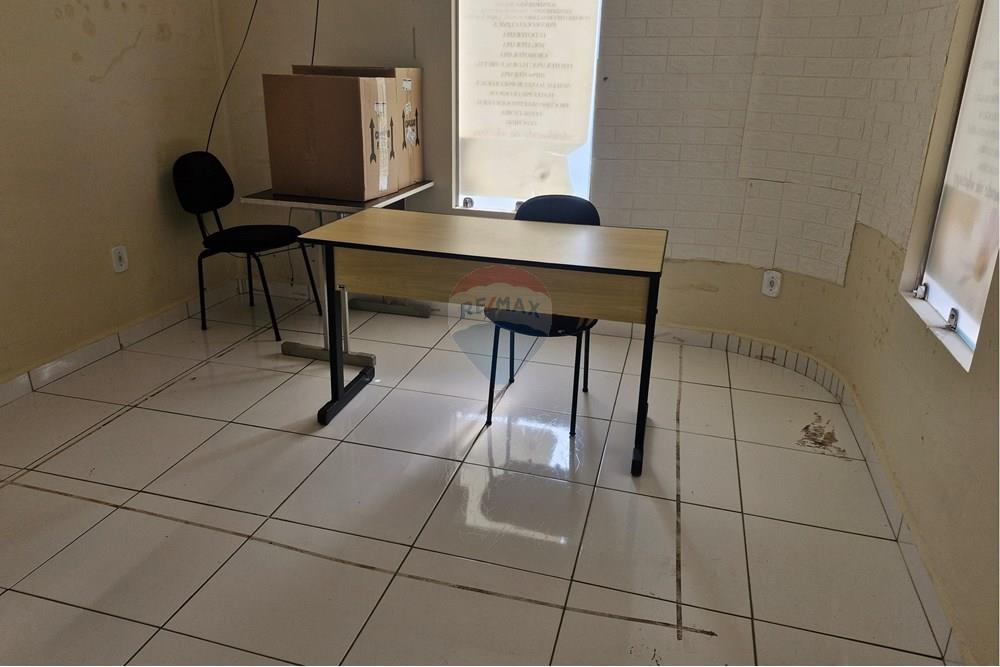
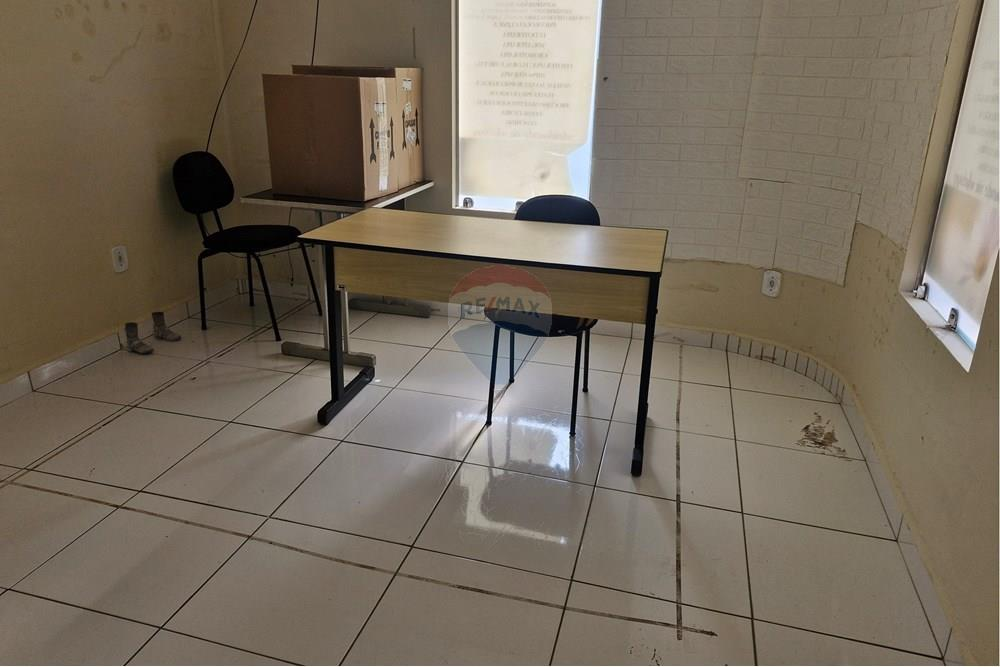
+ boots (154, 332)
